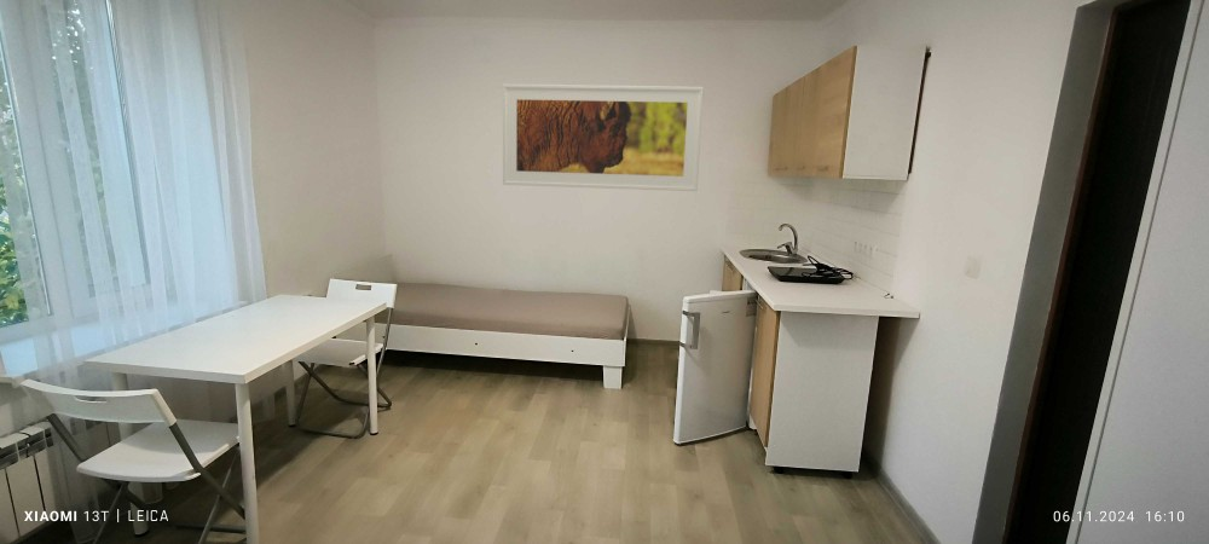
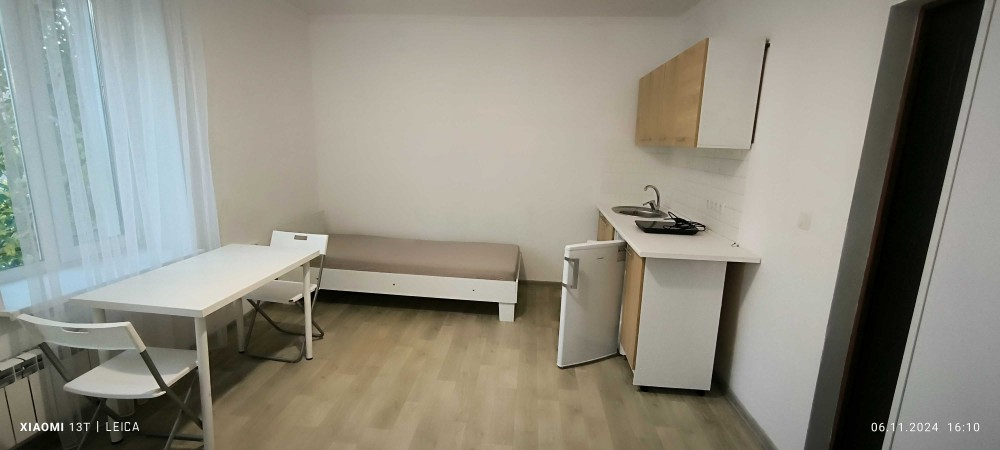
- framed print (600, 137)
